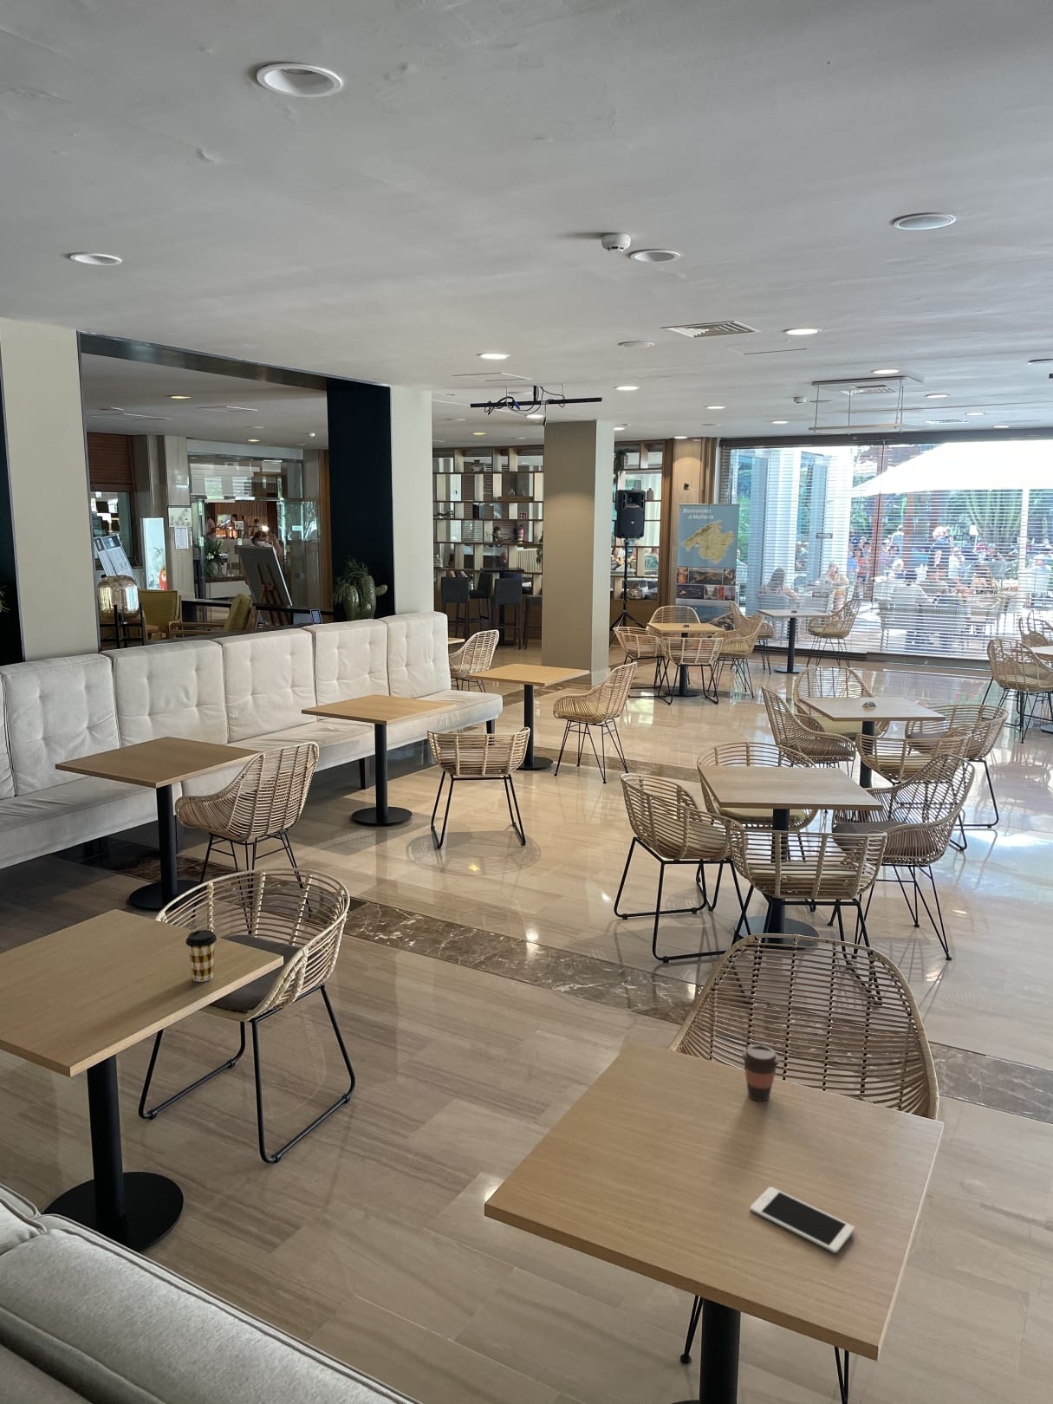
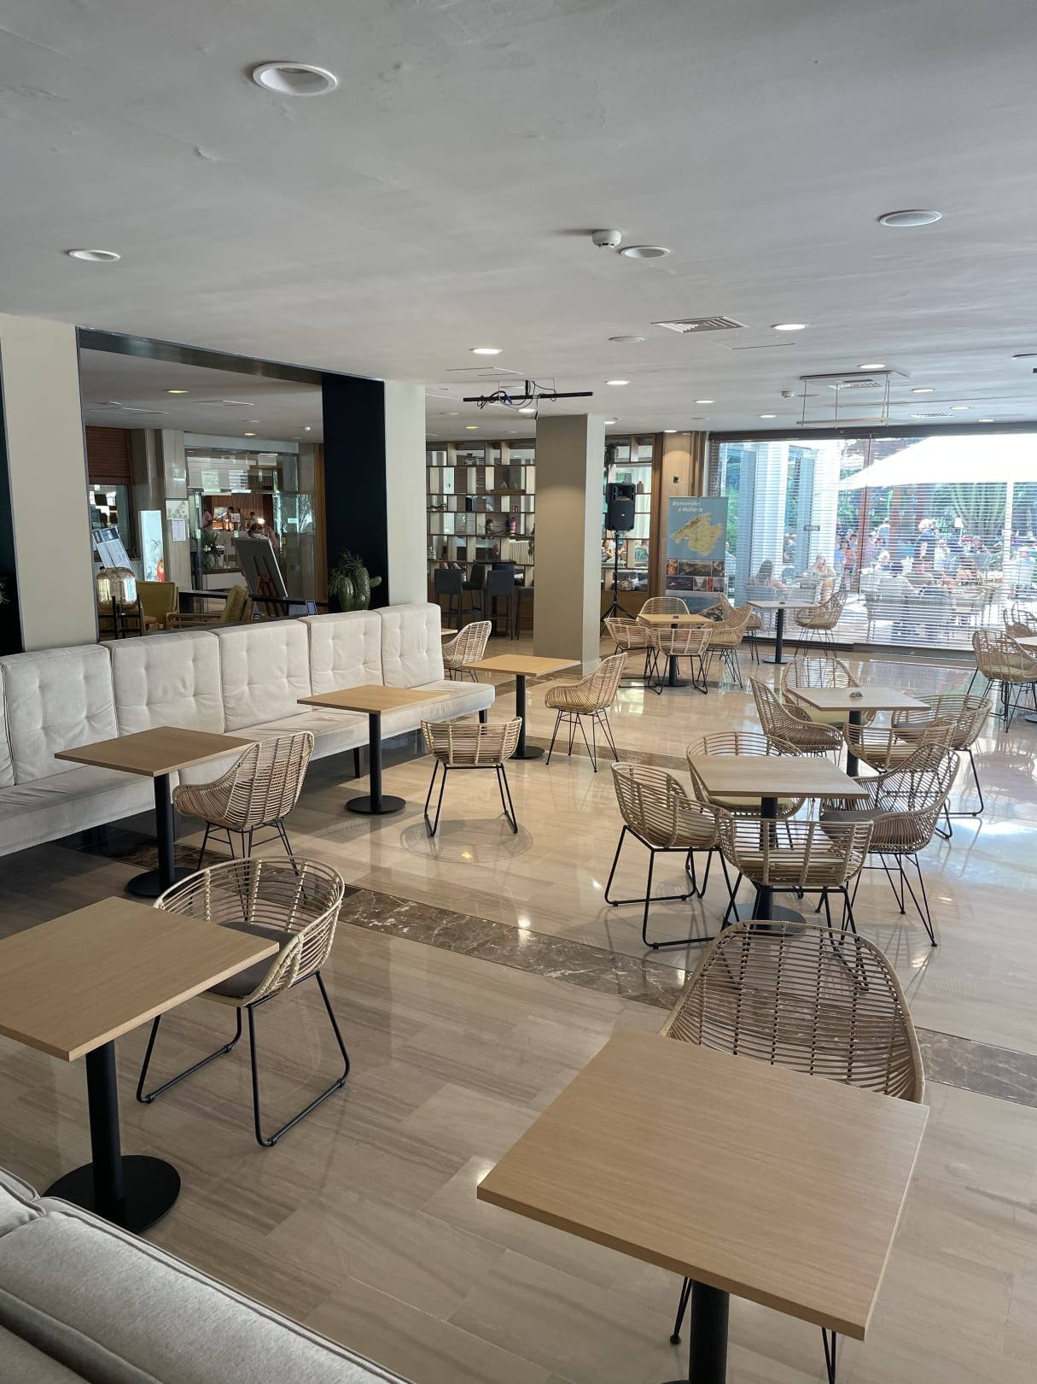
- coffee cup (202, 956)
- cell phone (801, 1217)
- coffee cup (759, 1073)
